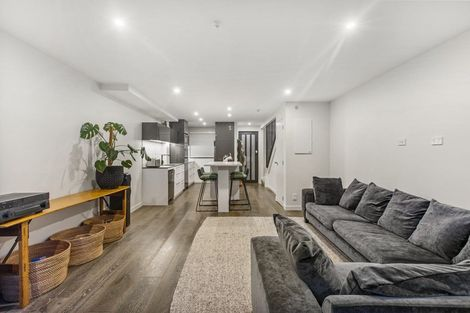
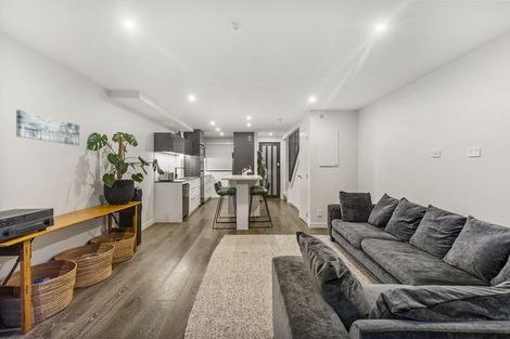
+ wall art (52, 130)
